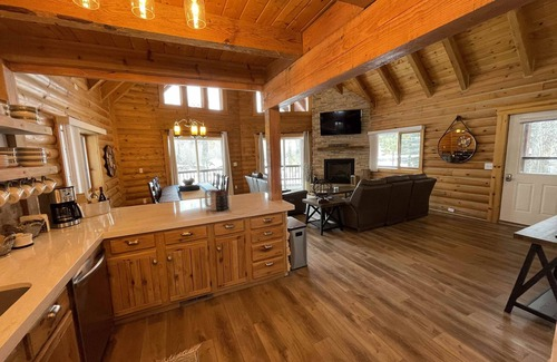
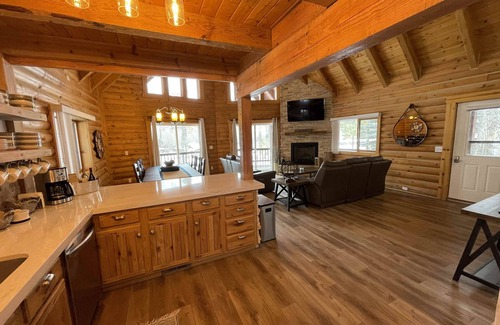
- mug (215, 199)
